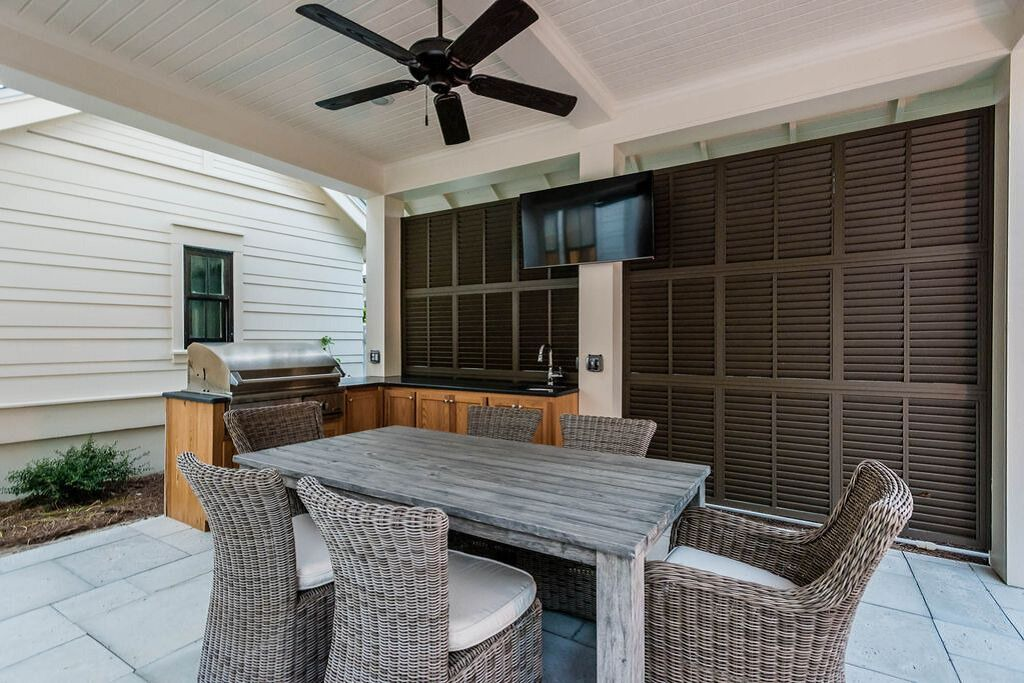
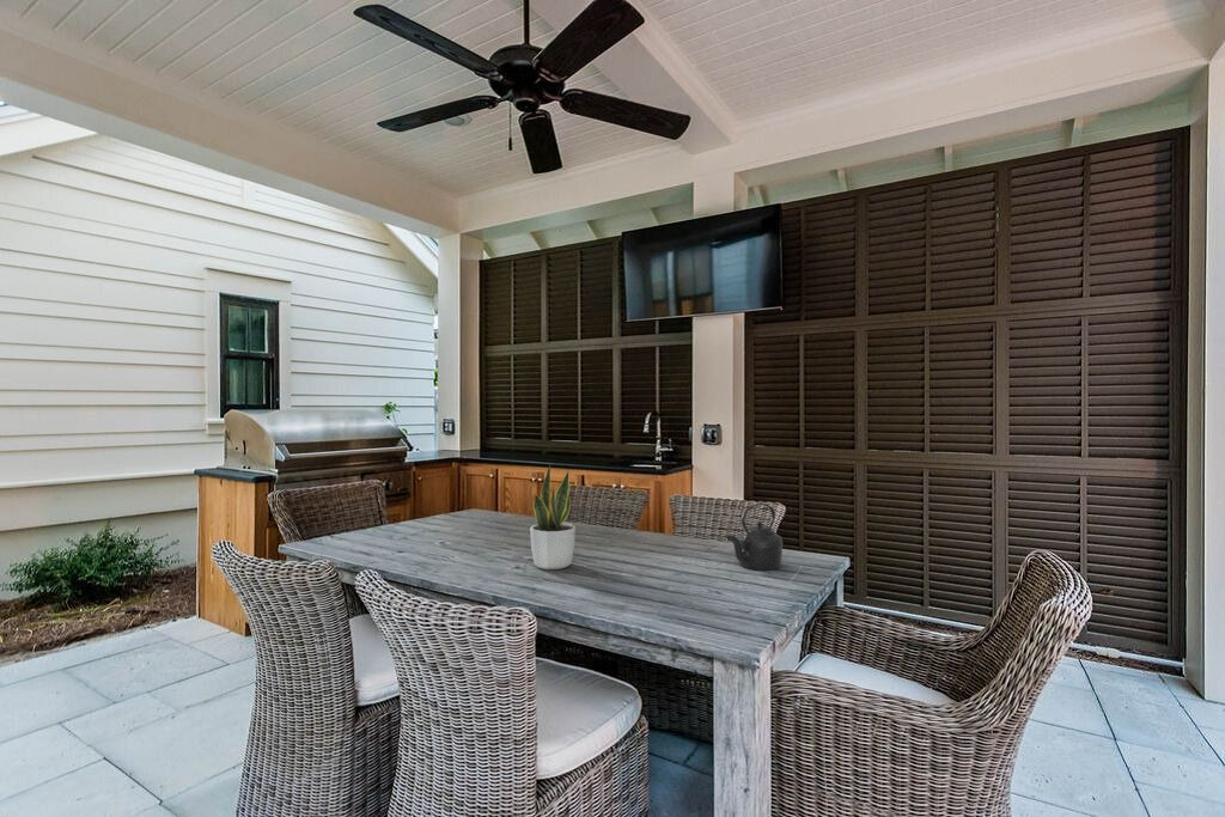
+ potted plant (551, 513)
+ kettle (751, 536)
